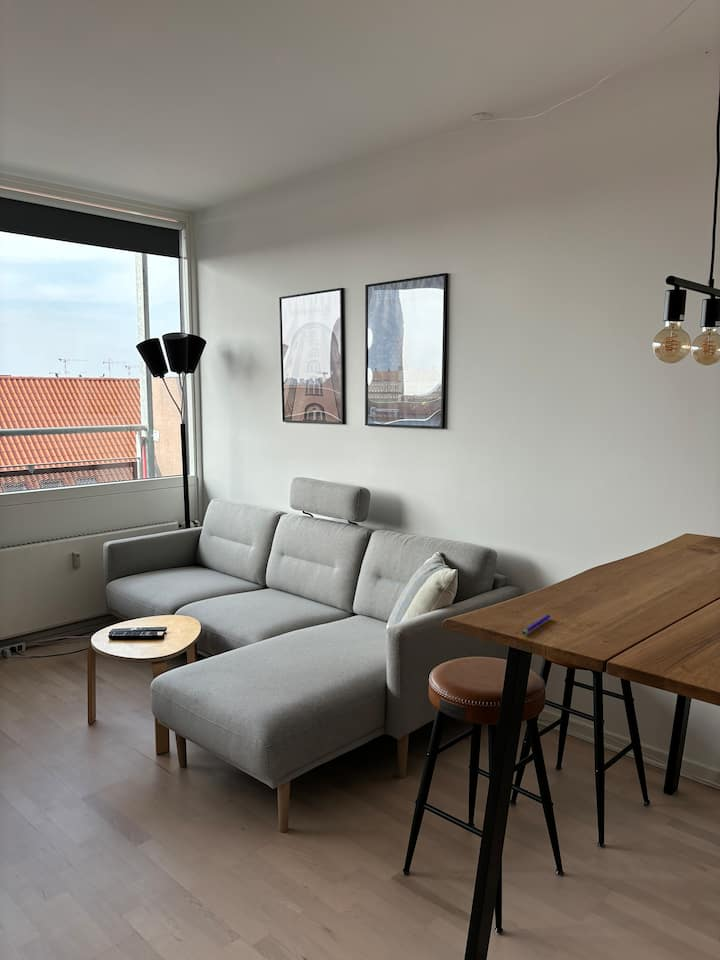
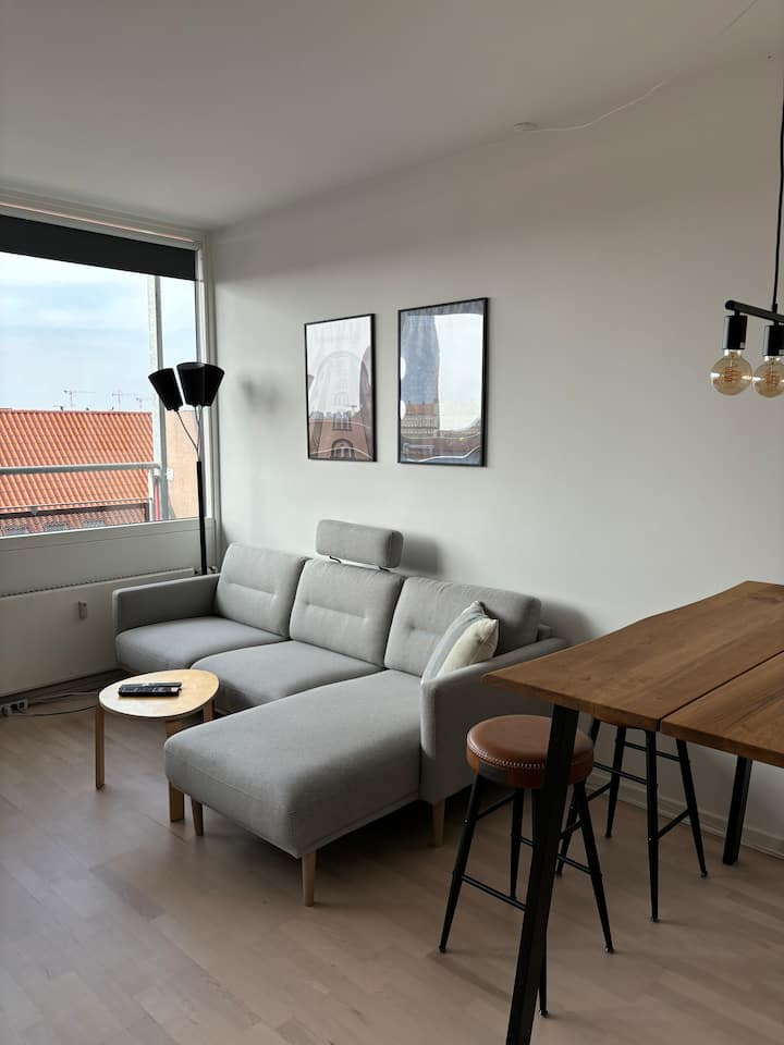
- pen (536, 624)
